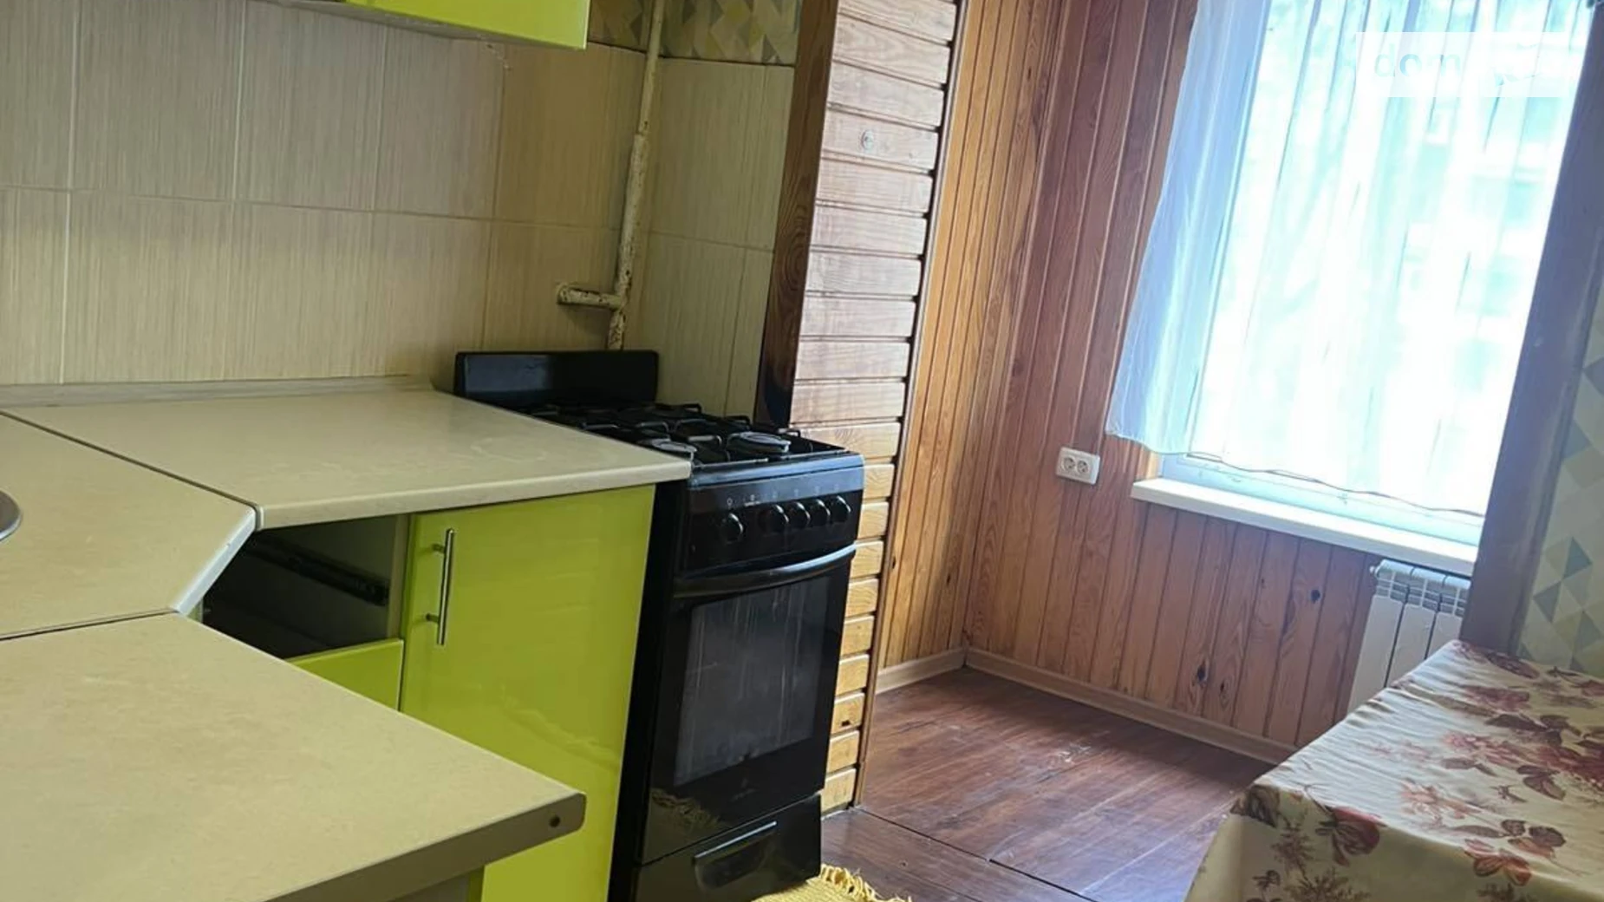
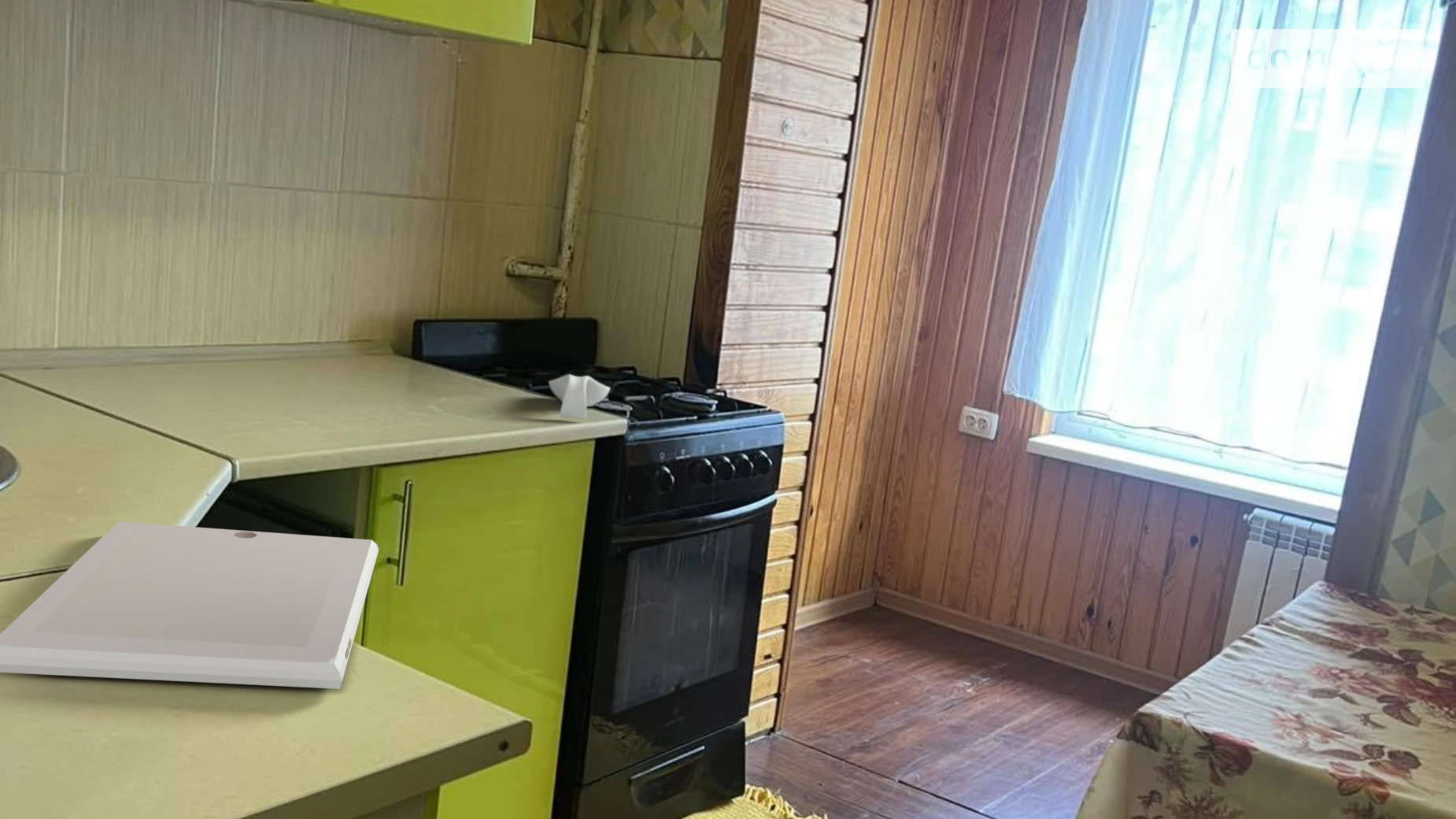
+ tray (212, 594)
+ spoon rest (578, 390)
